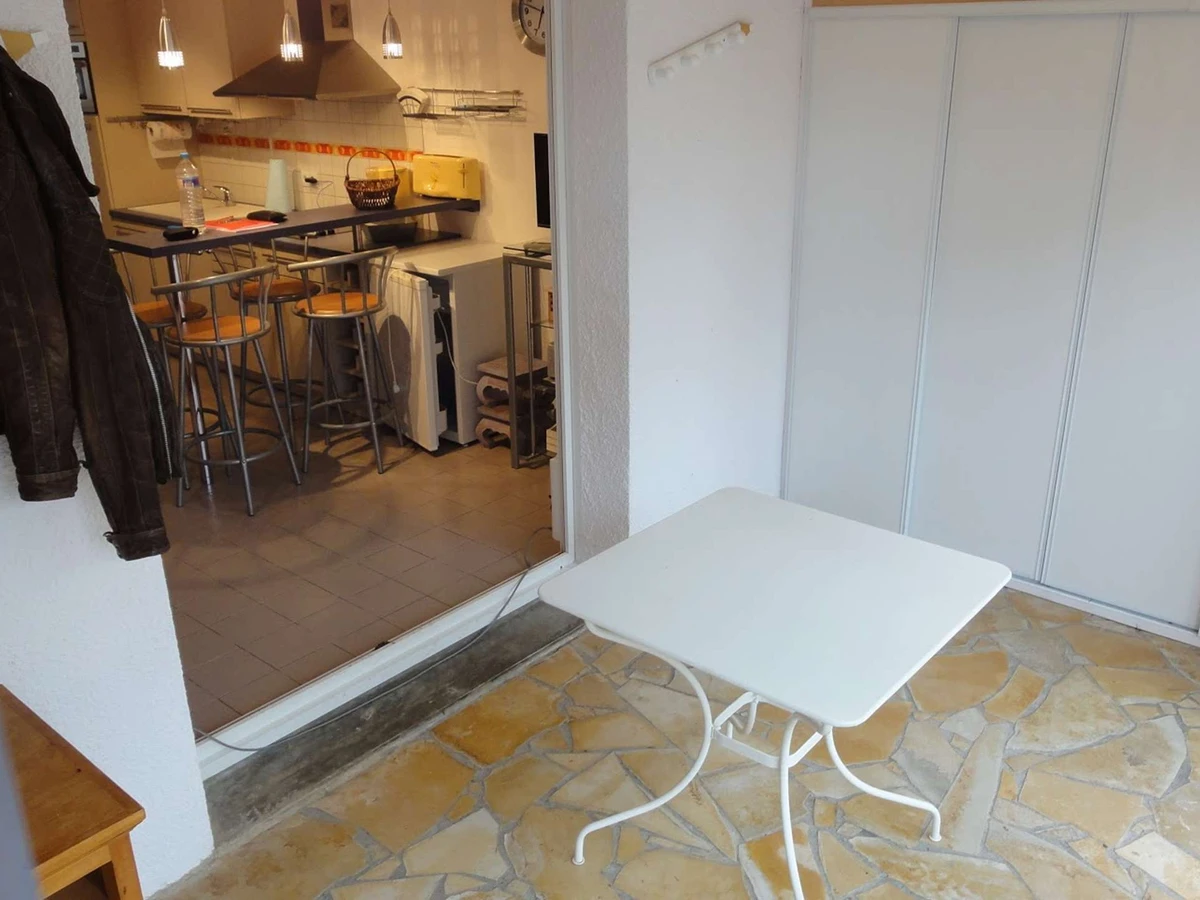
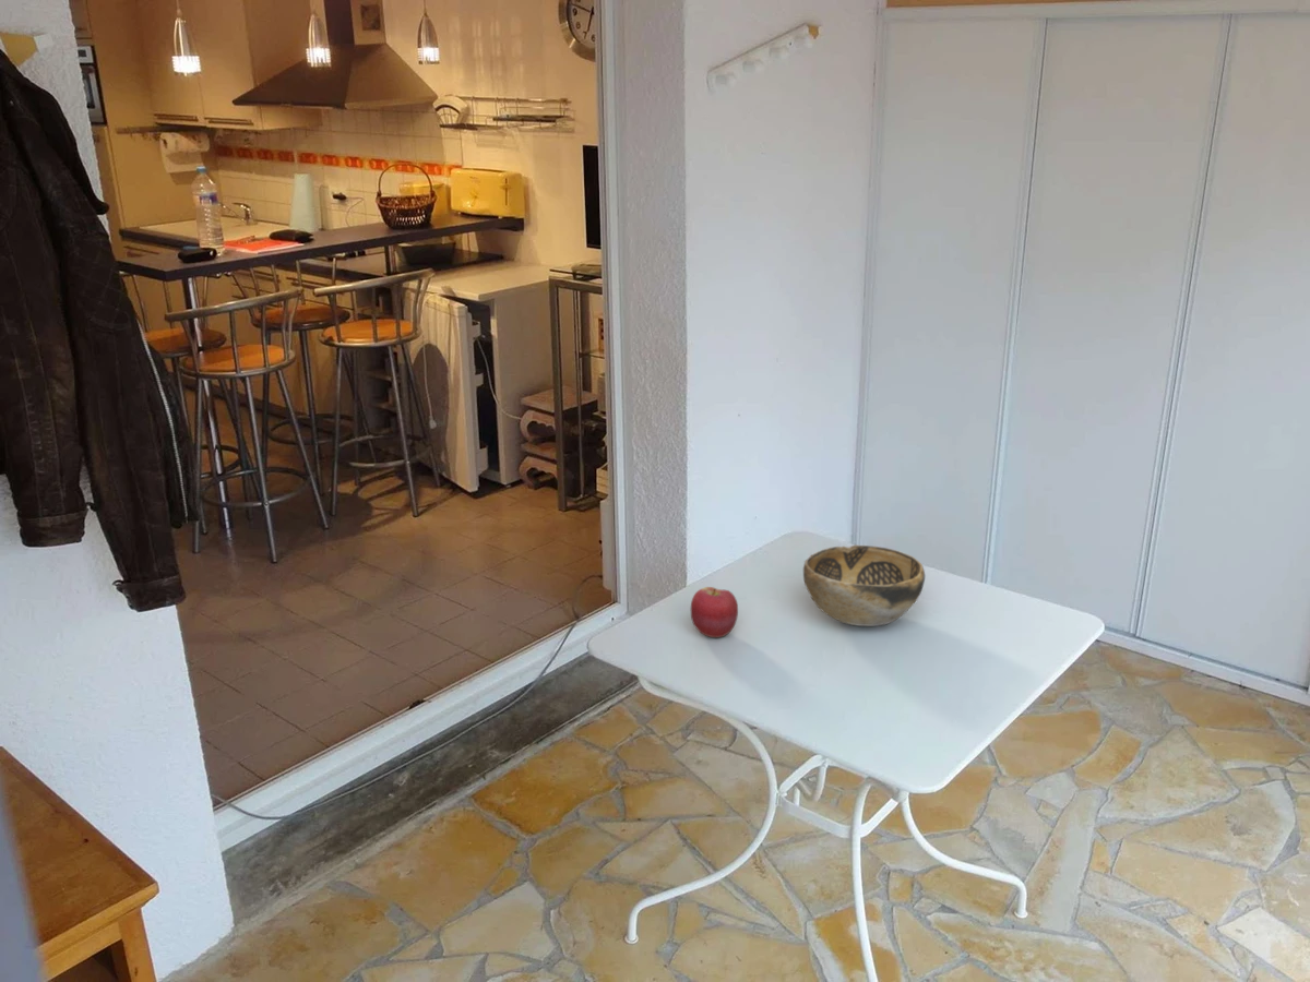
+ apple (714, 611)
+ decorative bowl (862, 591)
